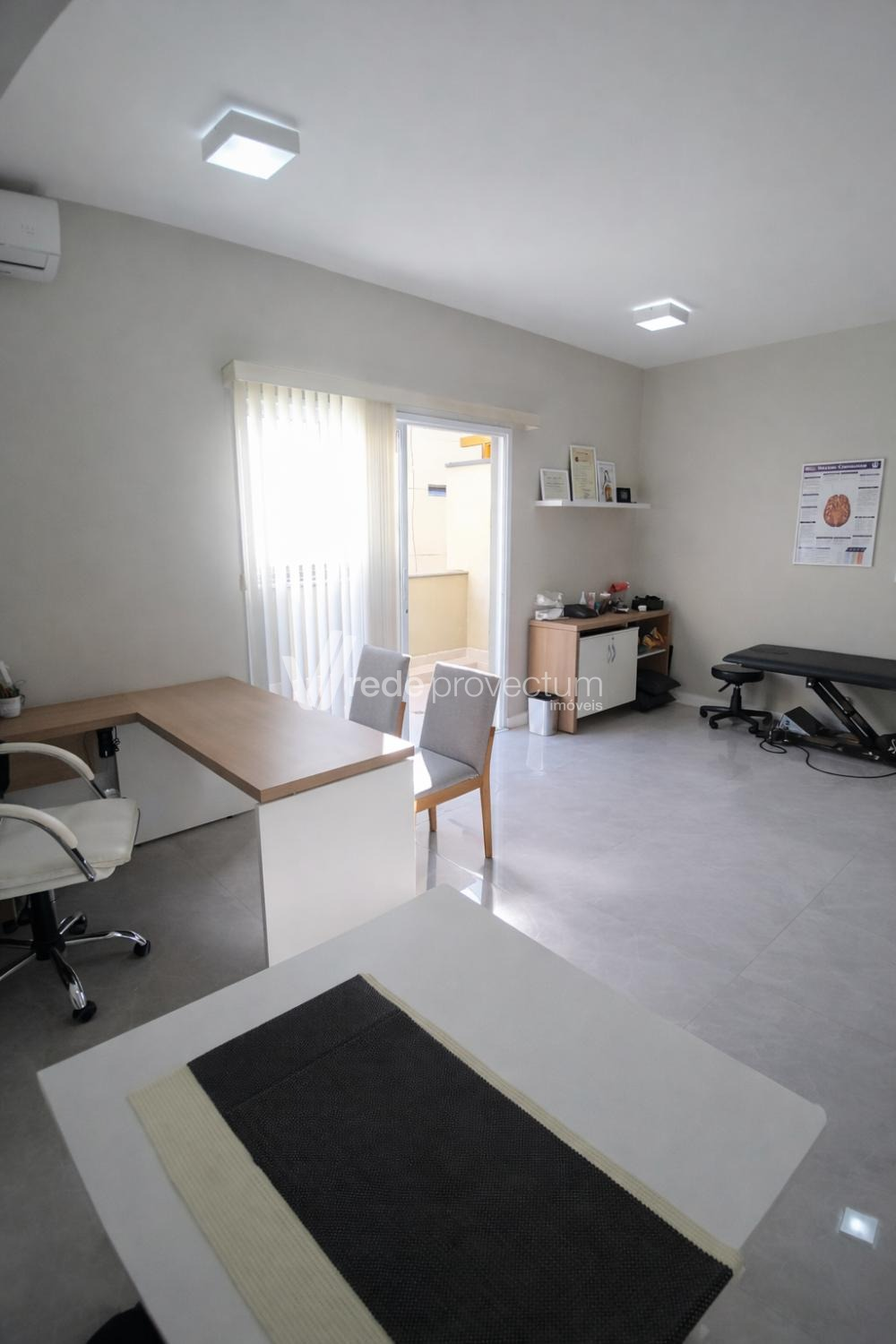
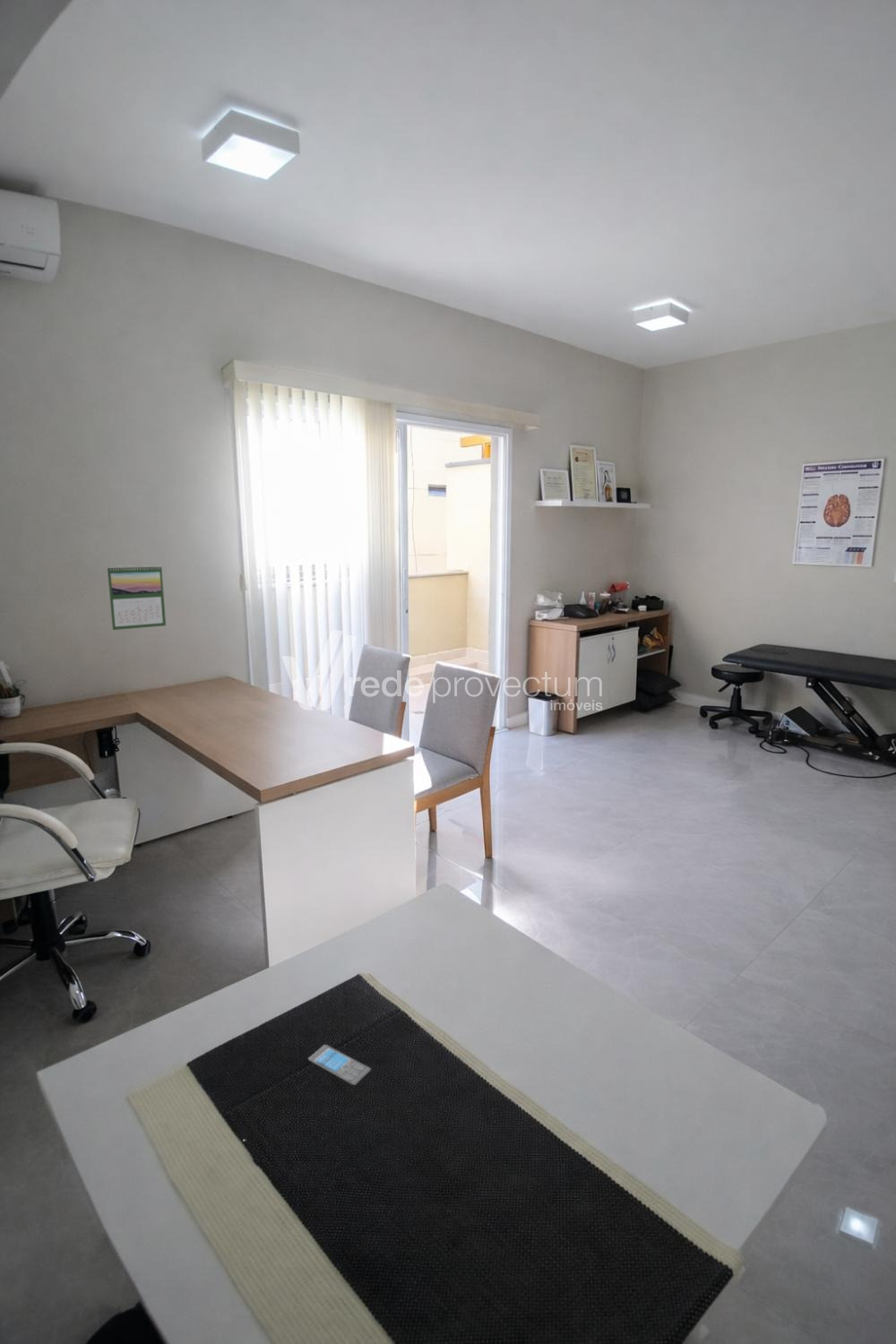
+ cell phone (328, 1071)
+ calendar (137, 596)
